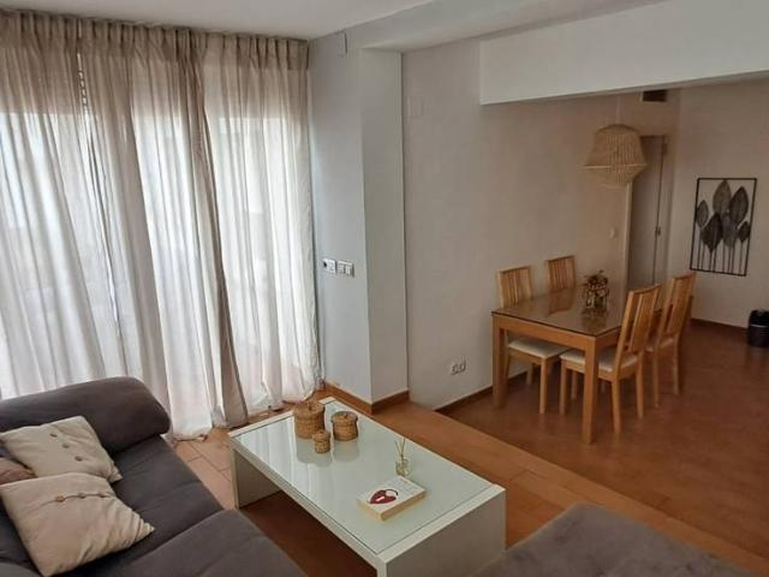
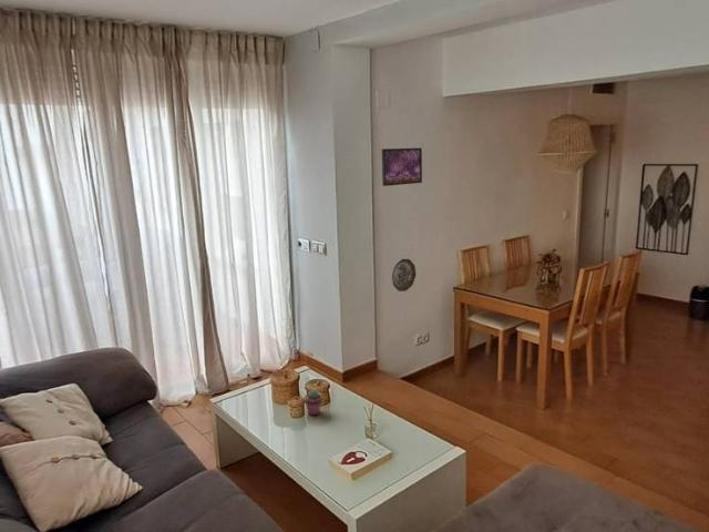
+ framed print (402, 166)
+ potted succulent (312, 401)
+ decorative plate (402, 275)
